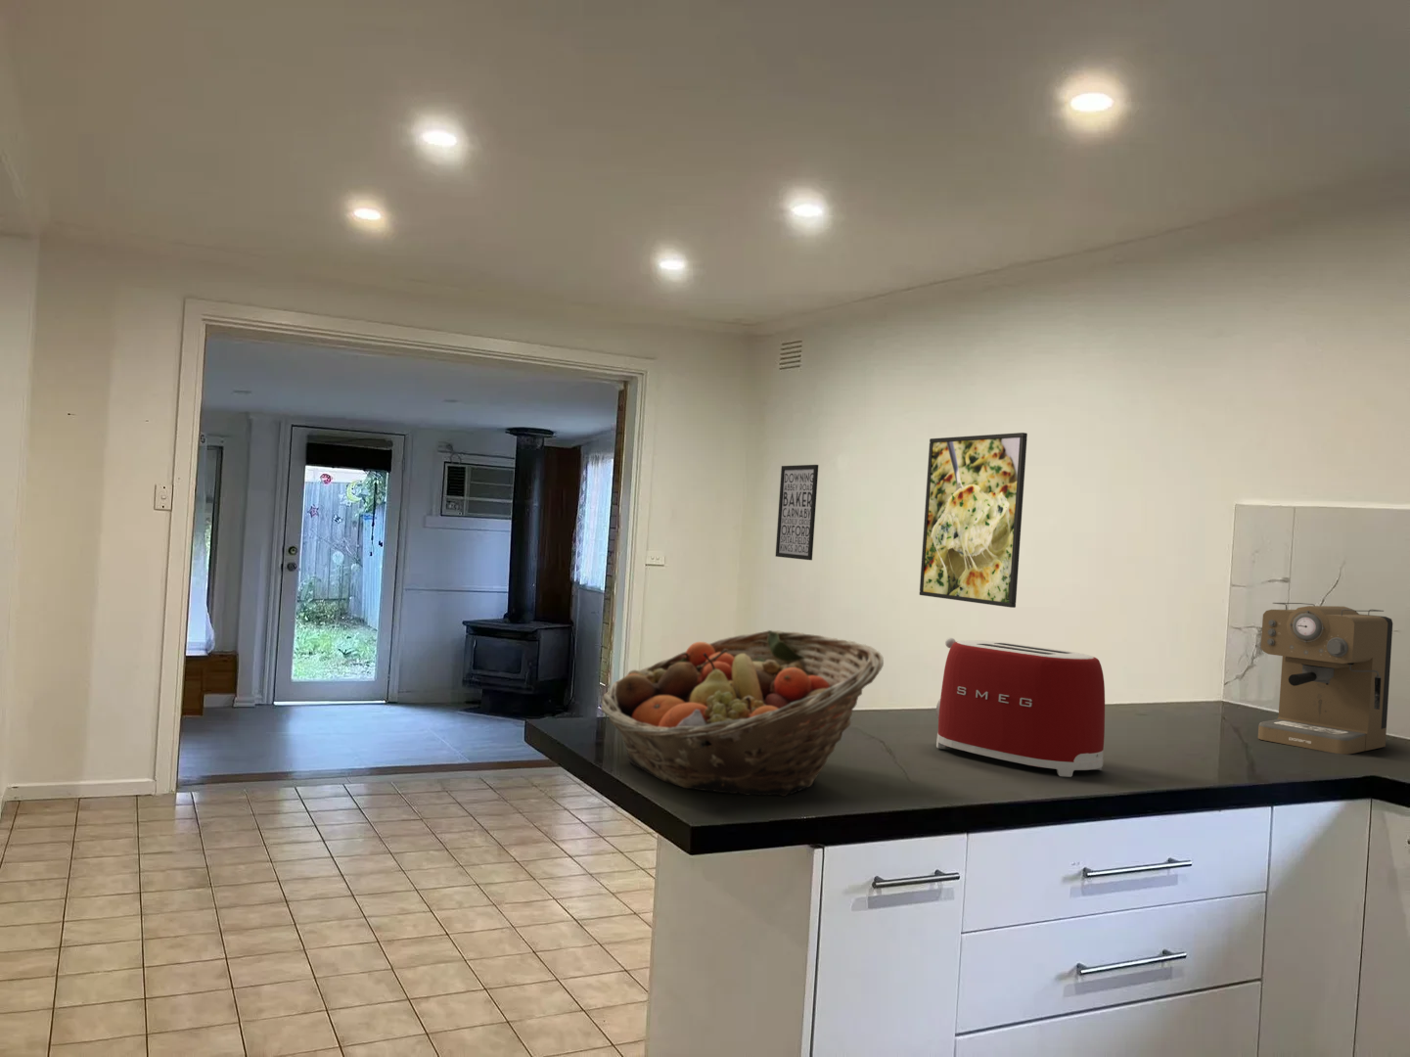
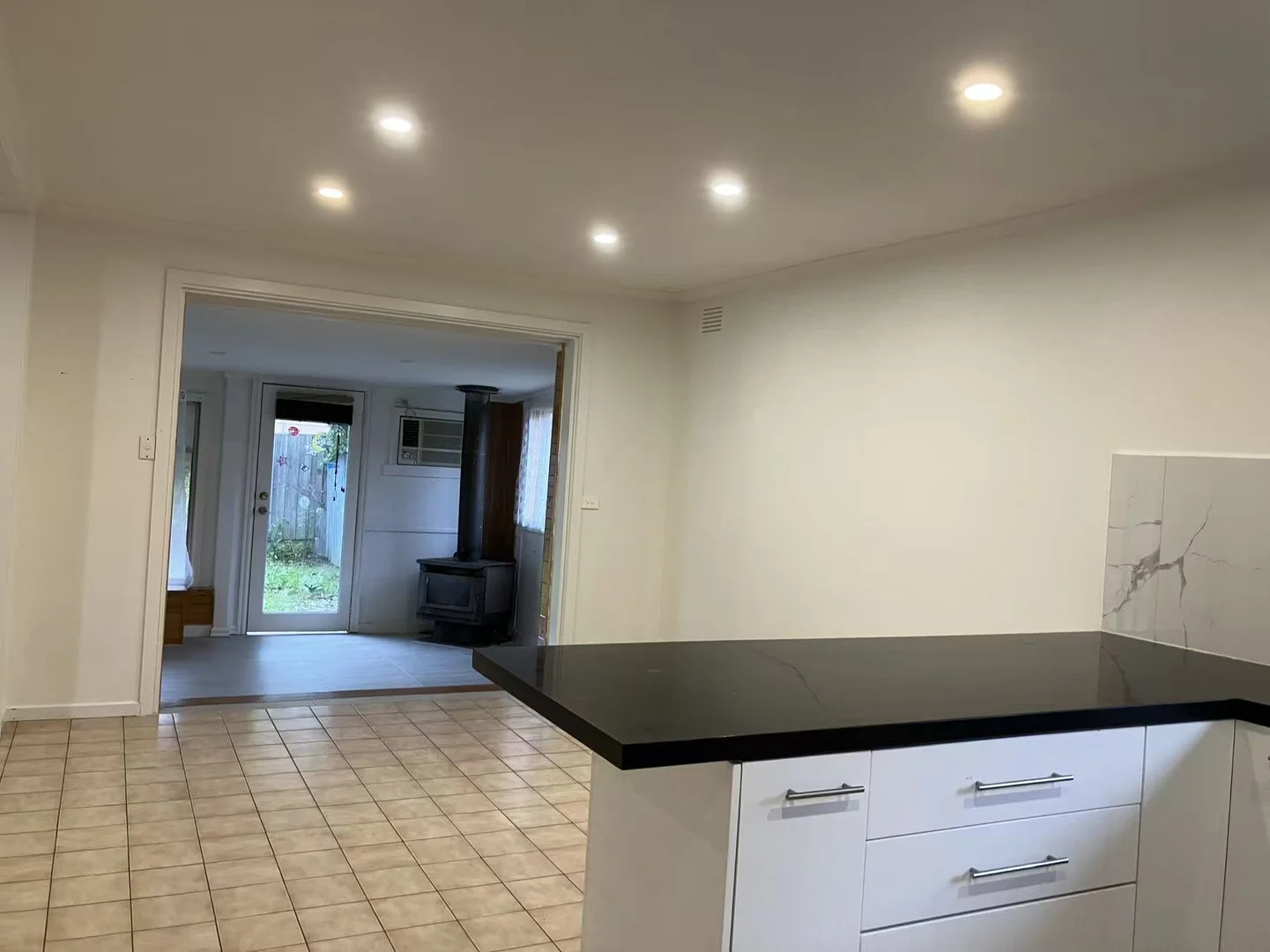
- toaster (1017, 702)
- coffee maker (1330, 675)
- fruit basket (738, 702)
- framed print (969, 517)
- wall art (796, 512)
